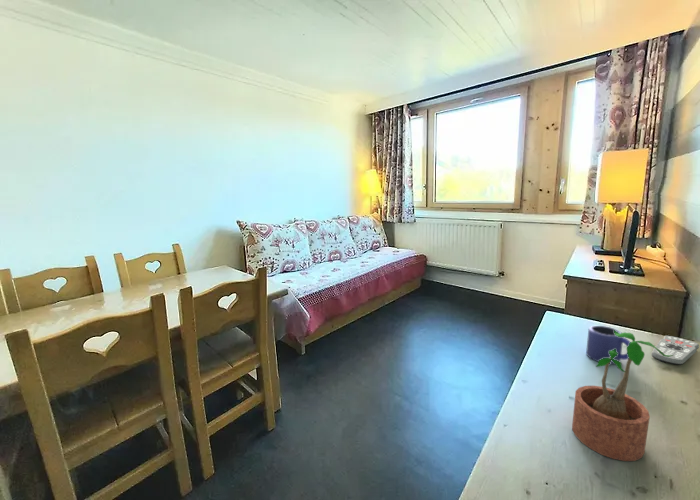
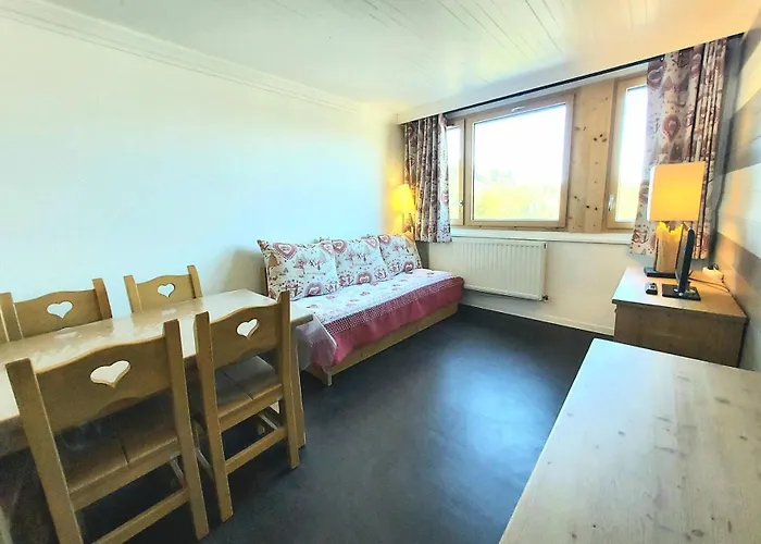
- mug (610, 346)
- remote control (673, 349)
- potted plant (621, 390)
